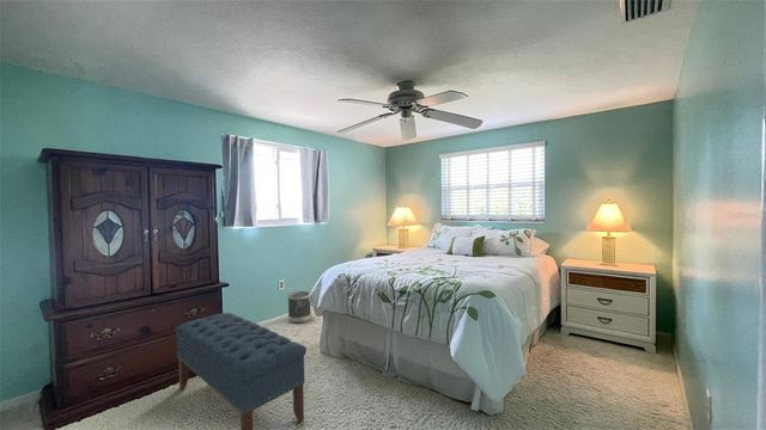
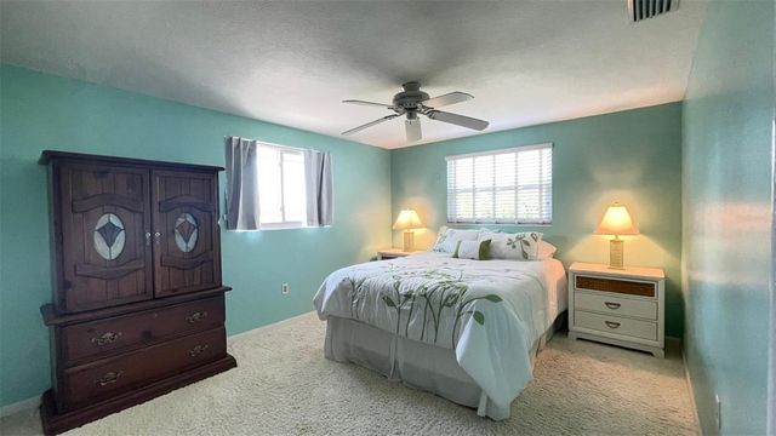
- bench (235, 367)
- wastebasket (299, 306)
